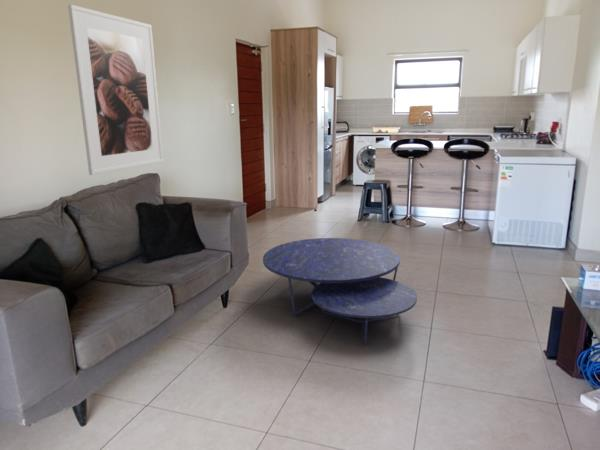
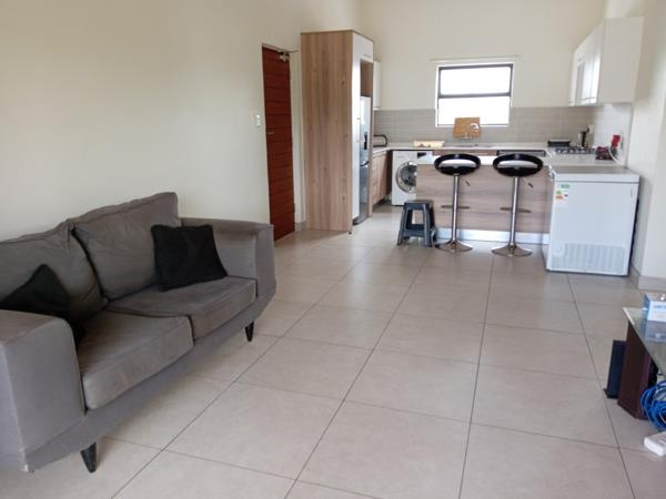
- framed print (122, 94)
- nesting table (334, 283)
